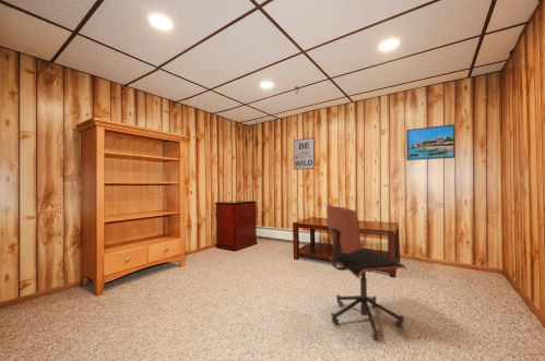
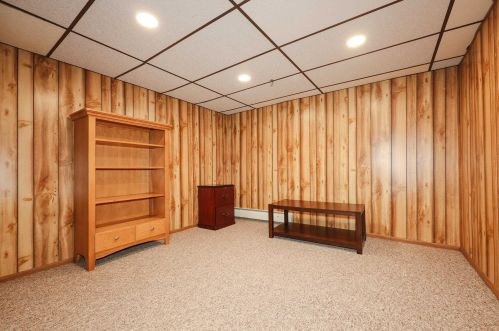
- office chair (360, 262)
- wall art (304, 154)
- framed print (429, 143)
